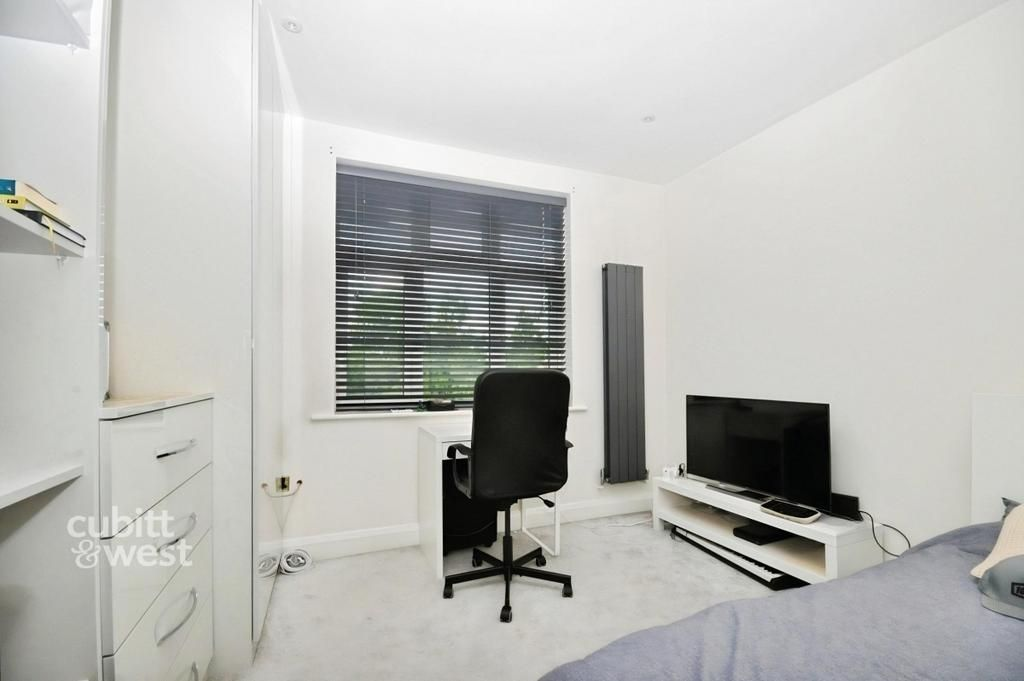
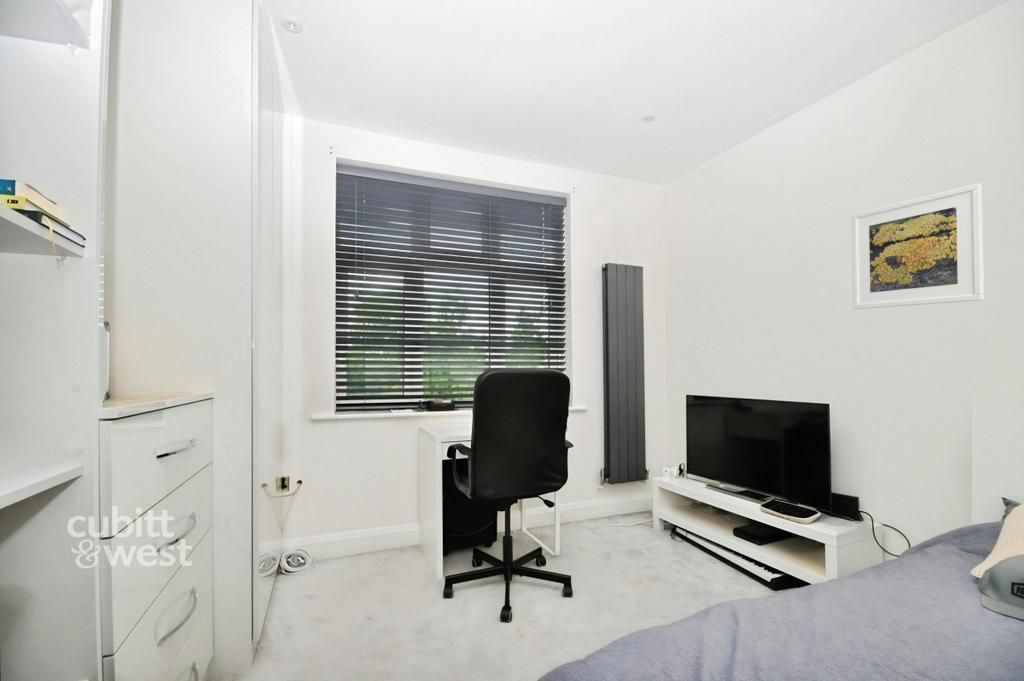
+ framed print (910, 252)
